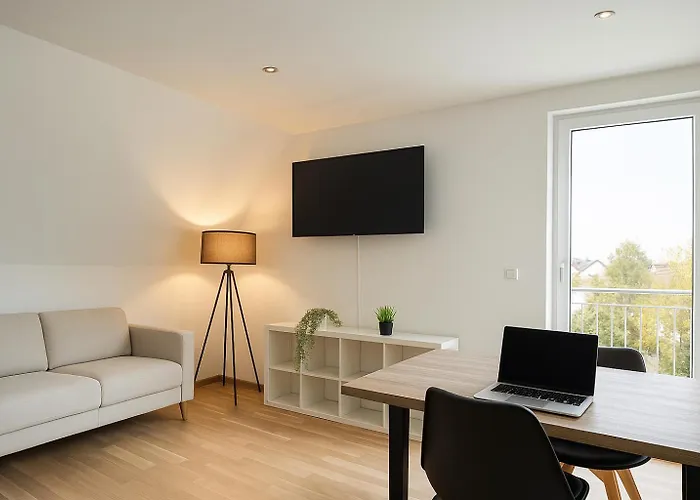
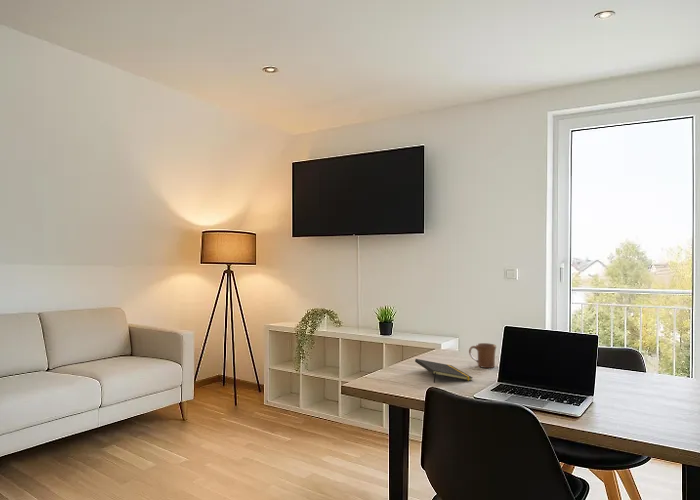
+ notepad (442, 369)
+ mug (482, 355)
